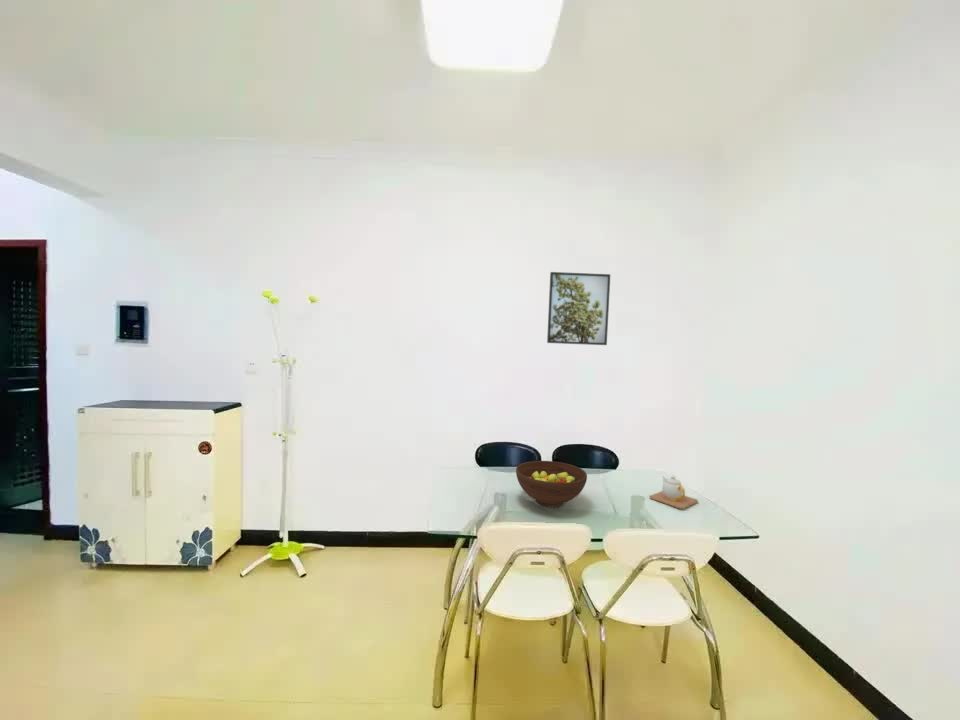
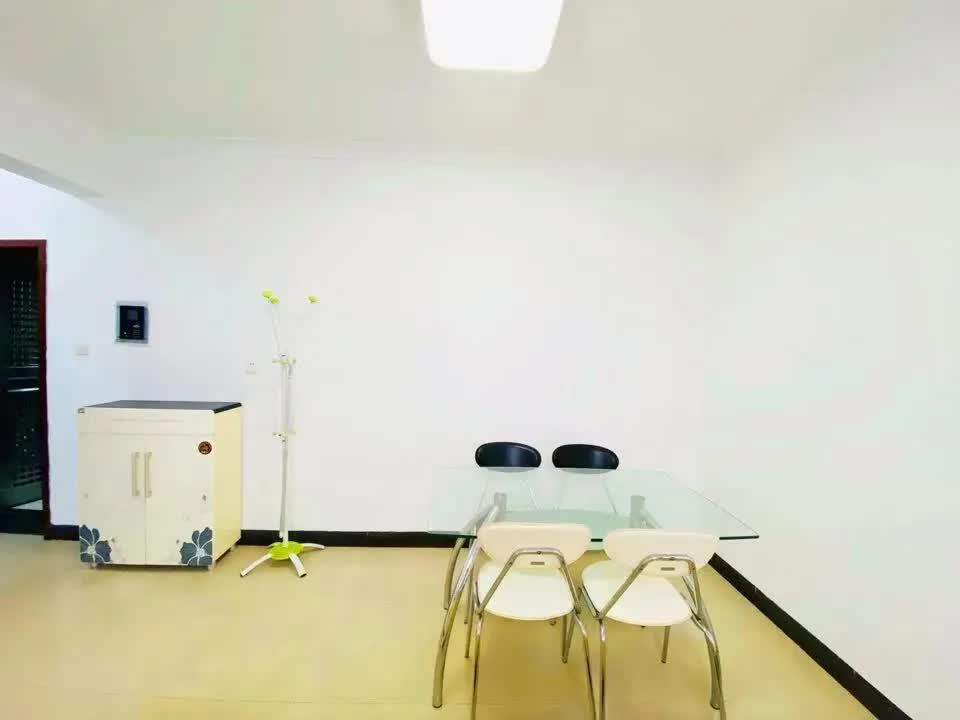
- teapot (674, 487)
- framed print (578, 308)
- fruit bowl (550, 486)
